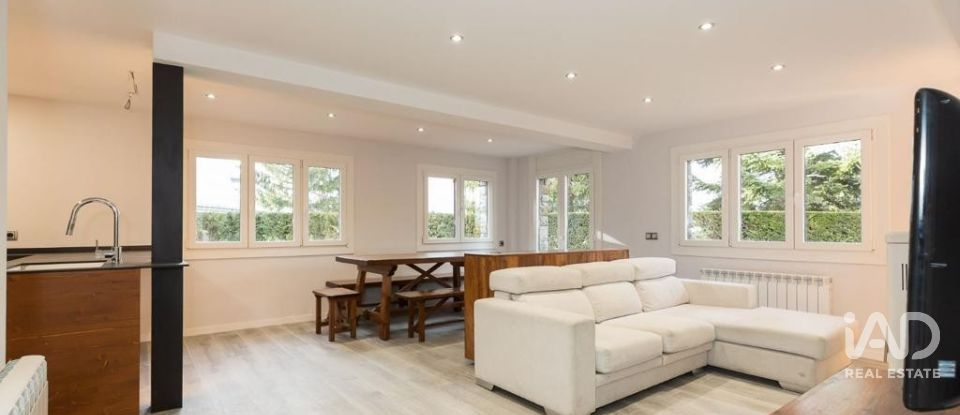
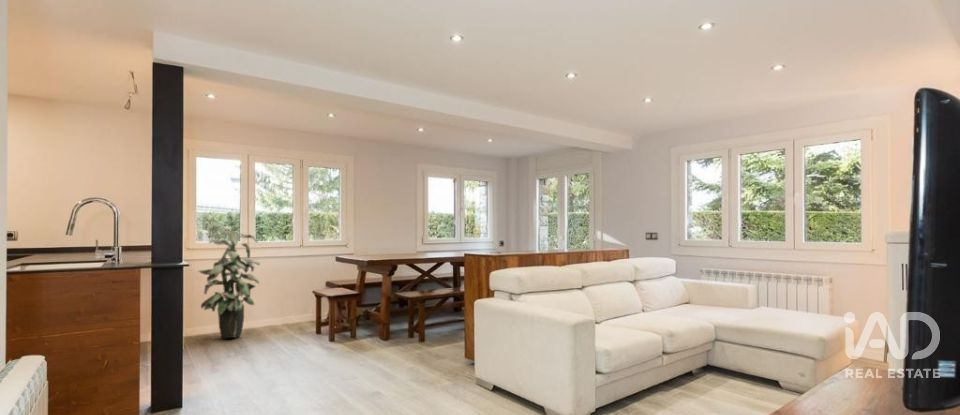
+ indoor plant (229, 281)
